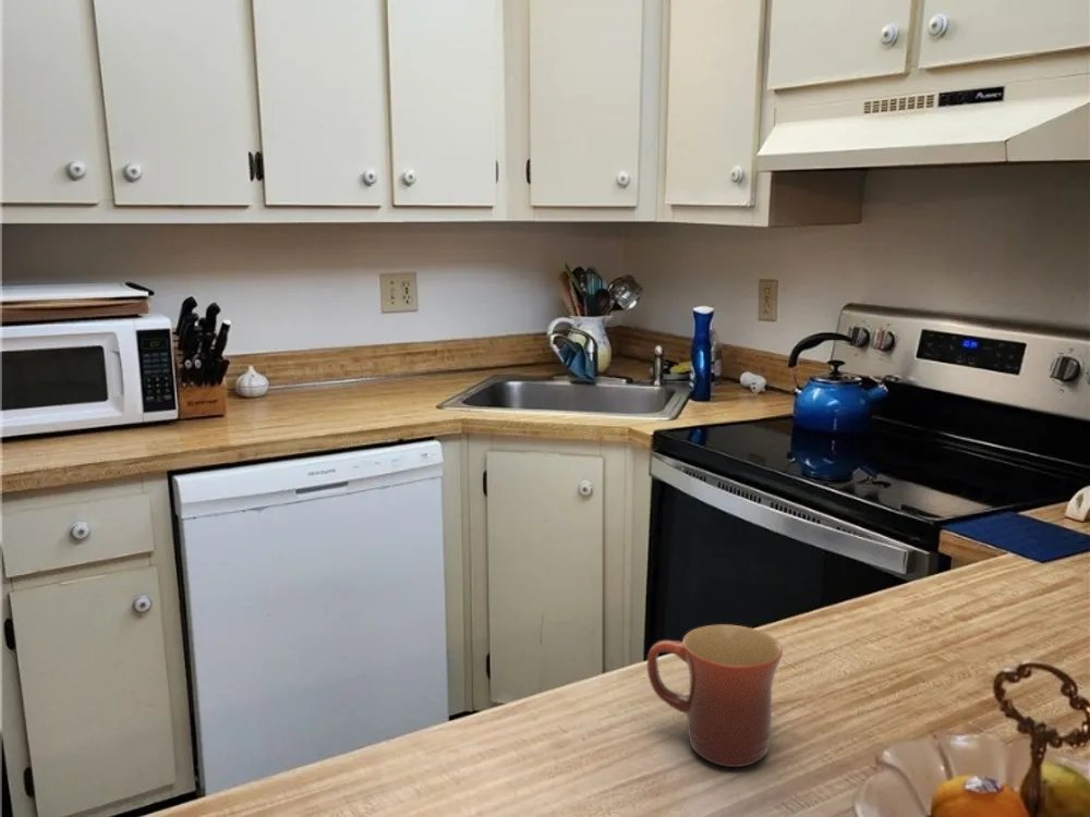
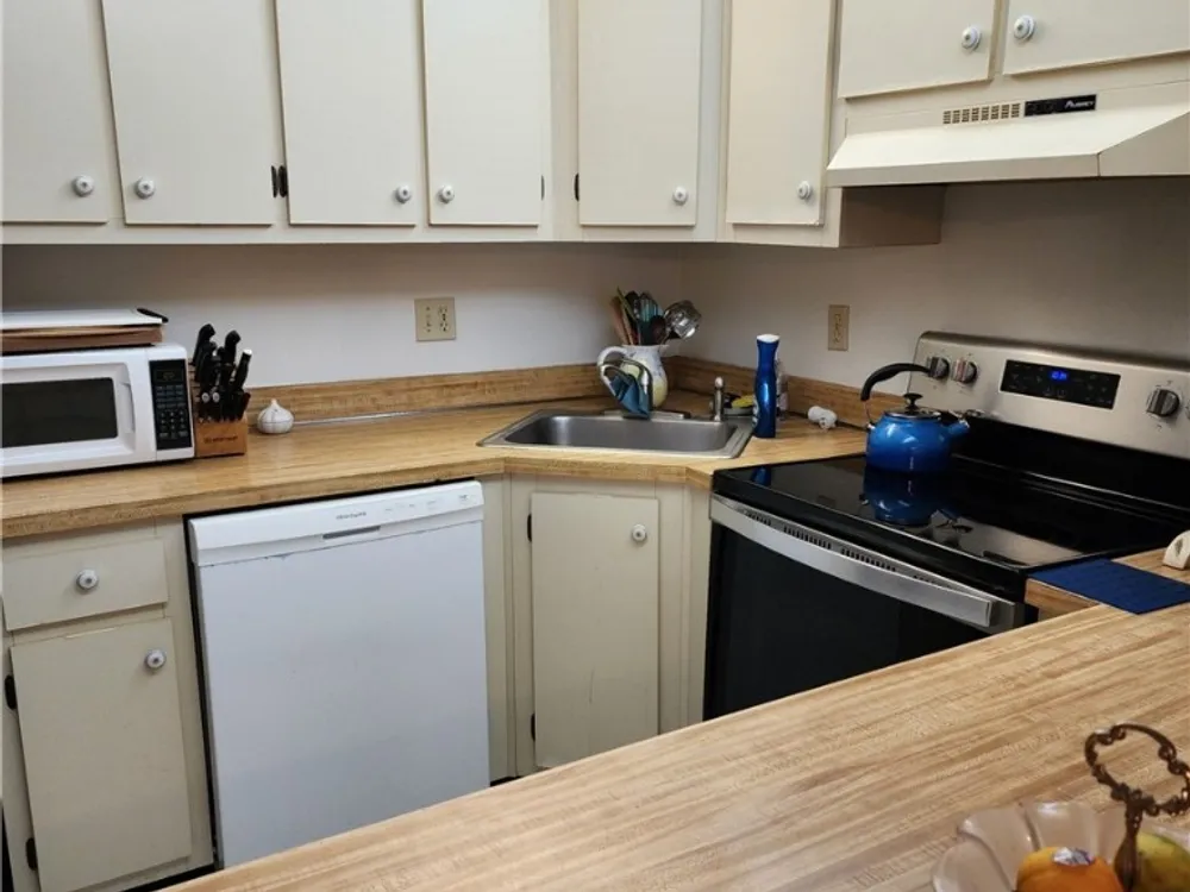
- mug (712, 694)
